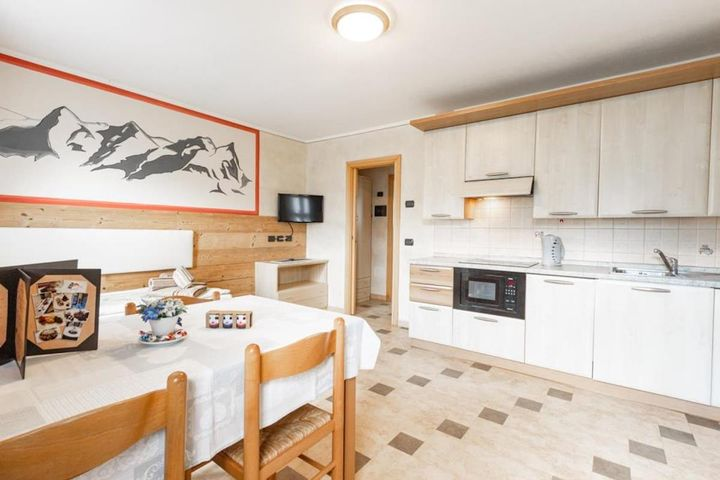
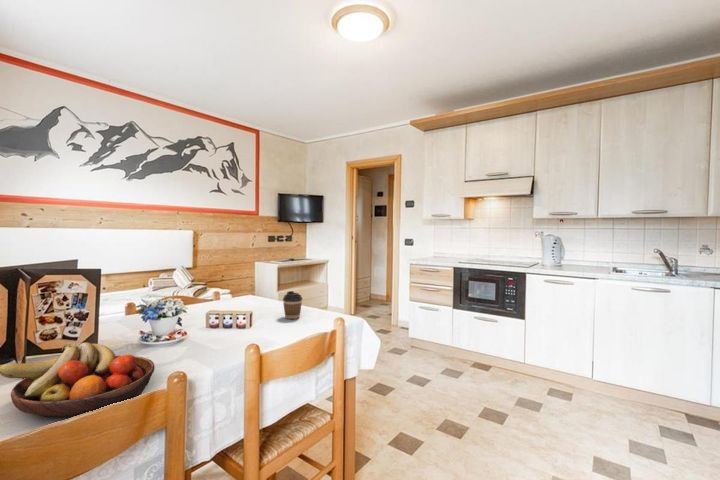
+ fruit bowl (88, 371)
+ coffee cup (292, 304)
